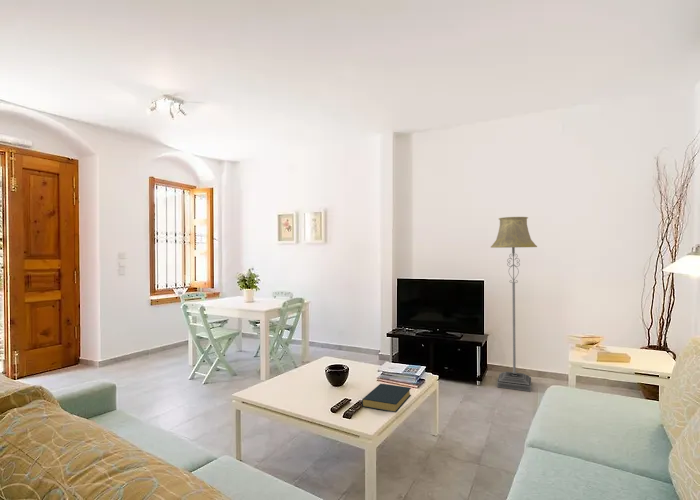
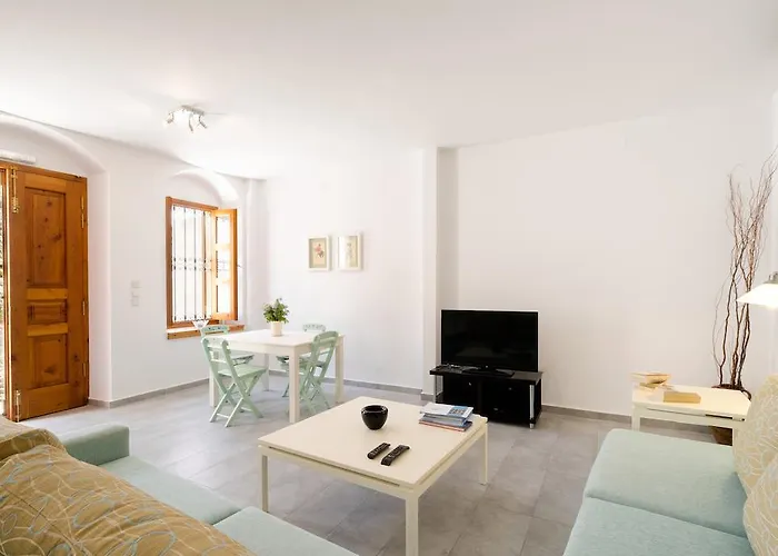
- hardback book (387, 396)
- floor lamp (513, 301)
